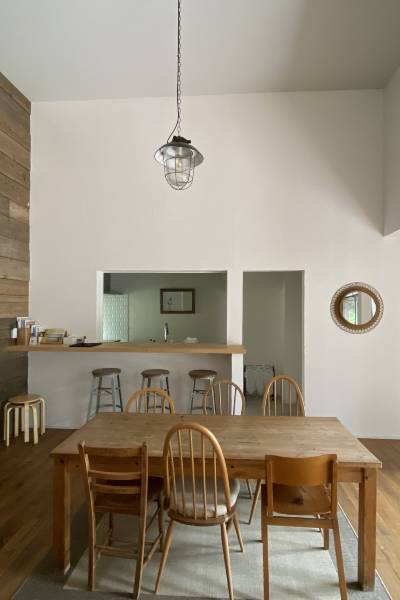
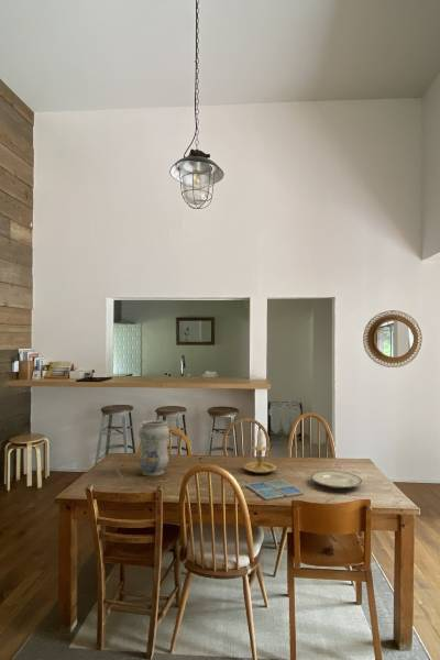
+ plate (336, 481)
+ drink coaster (274, 488)
+ vase (153, 447)
+ candle holder (260, 450)
